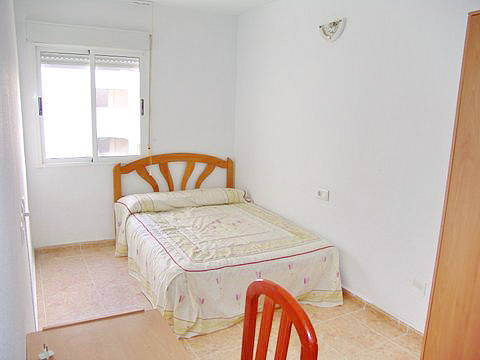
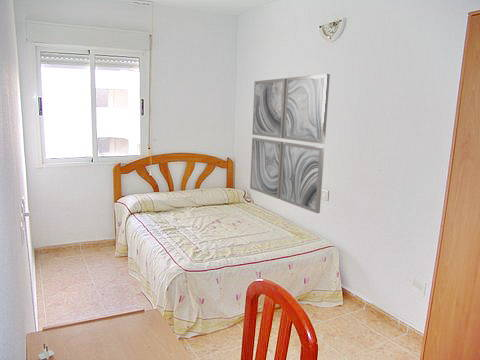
+ wall art (284, 138)
